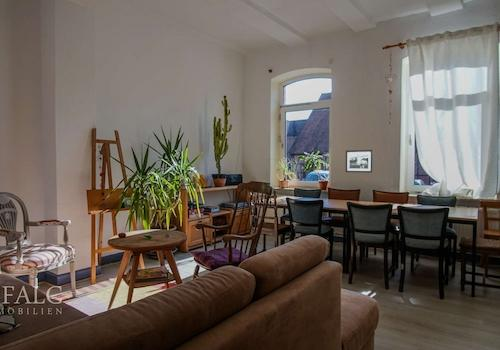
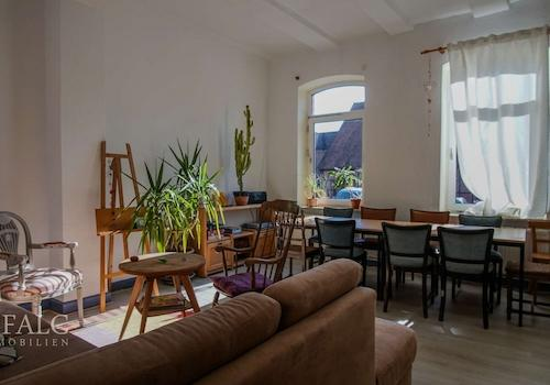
- picture frame (359, 161)
